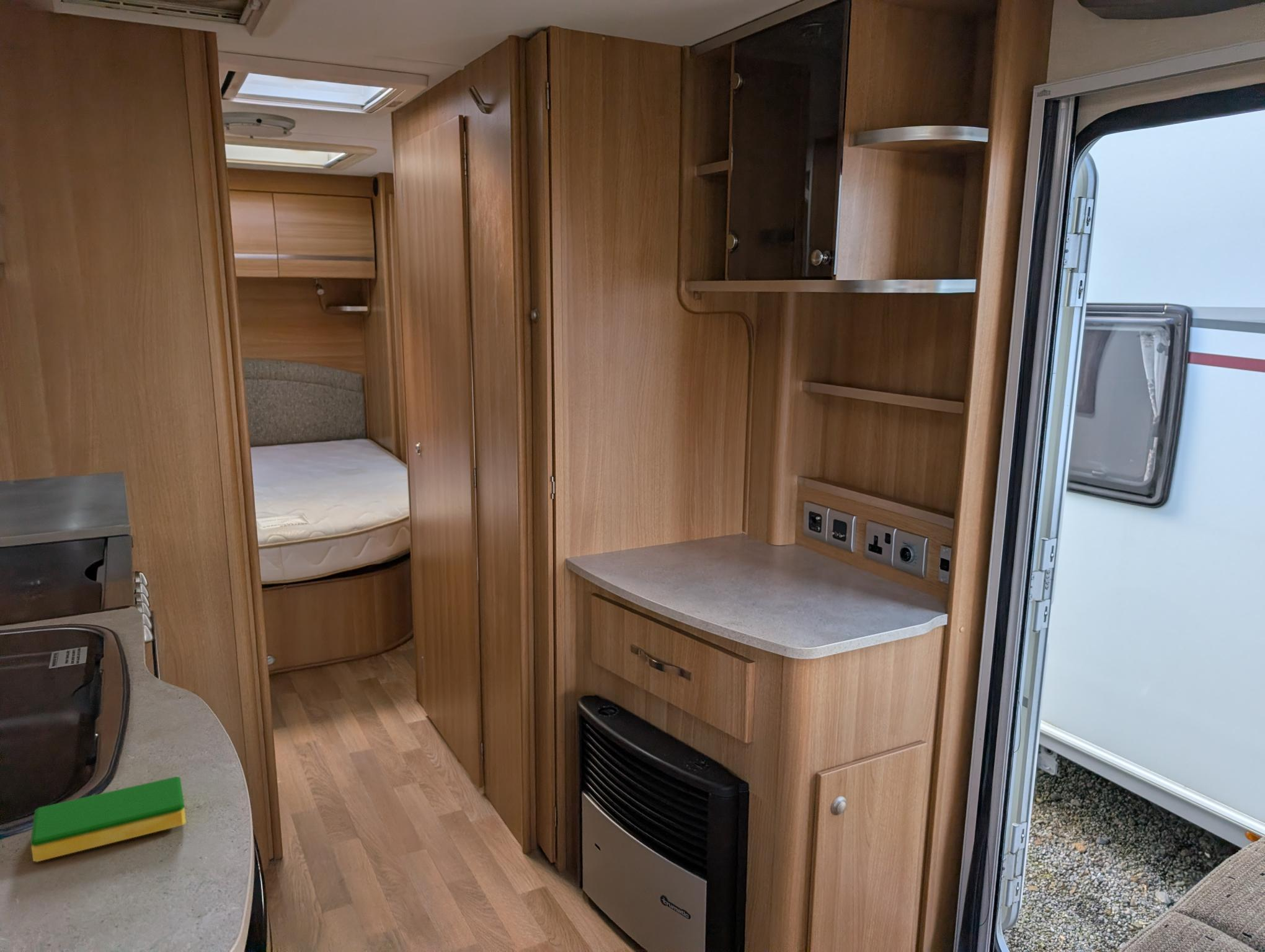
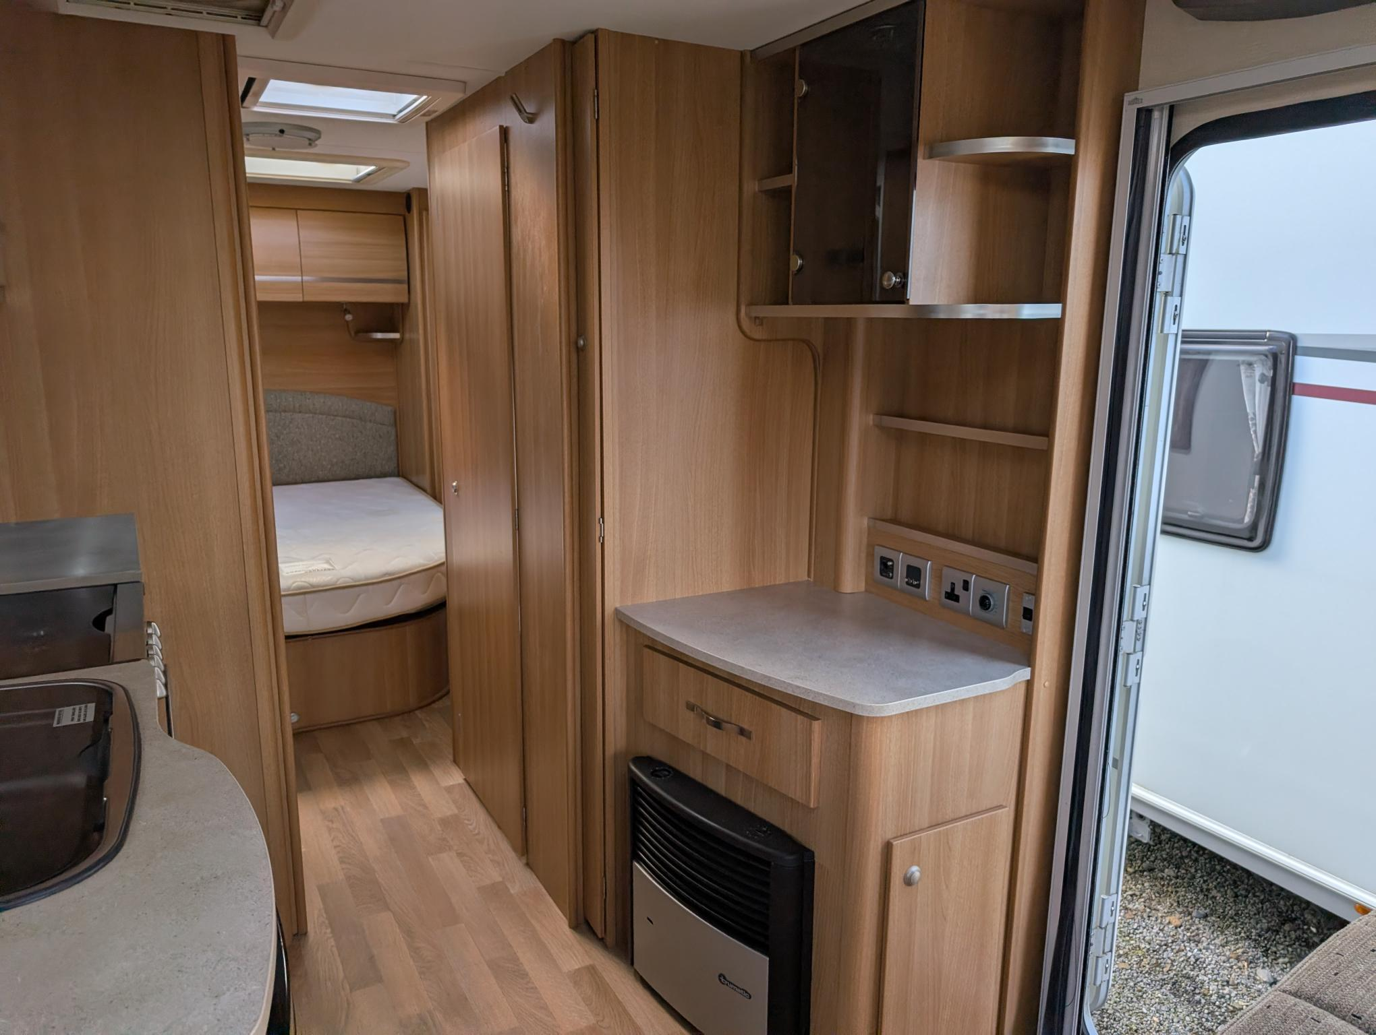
- dish sponge (111, 816)
